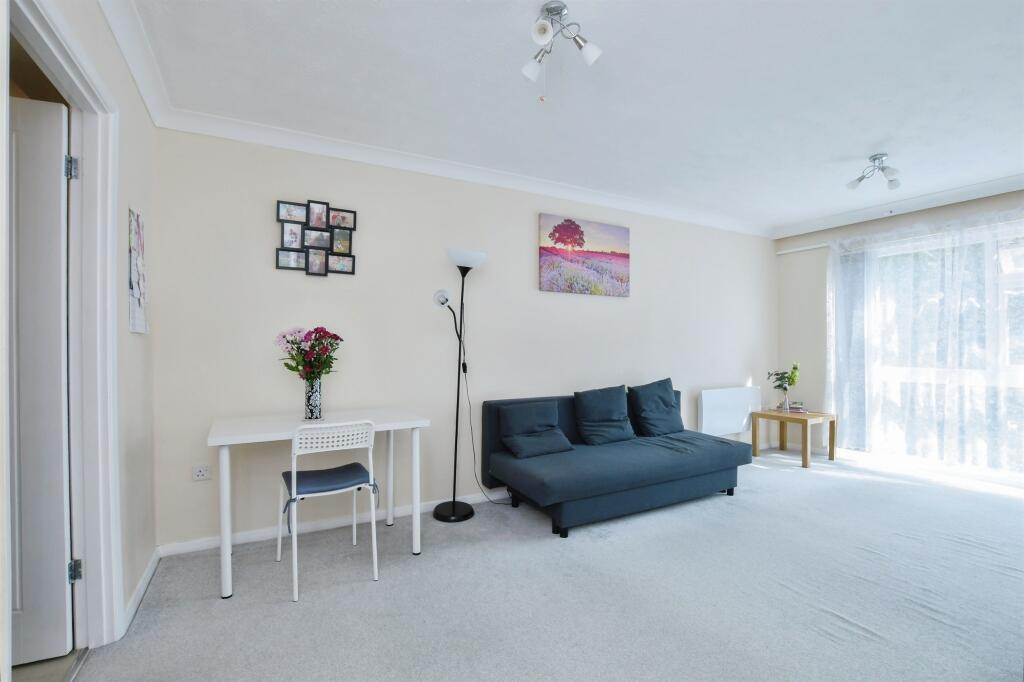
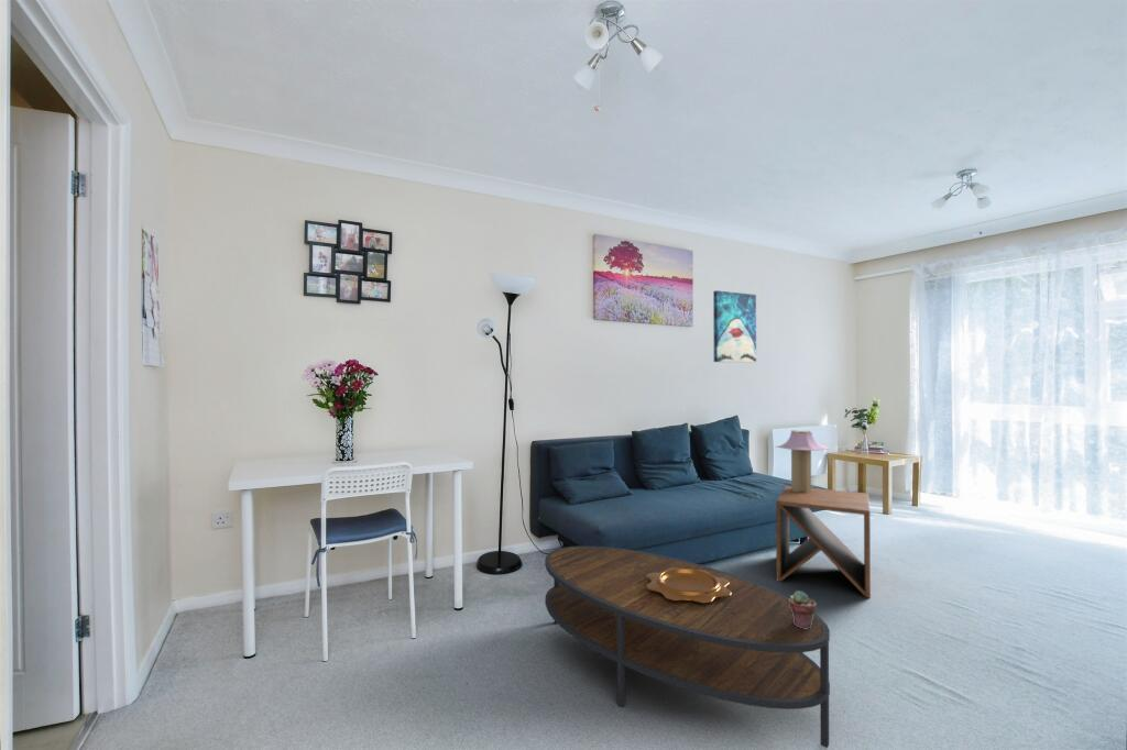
+ table lamp (807, 461)
+ side table (823, 536)
+ decorative bowl (687, 583)
+ coffee table (664, 628)
+ wall art (735, 327)
+ potted succulent (801, 607)
